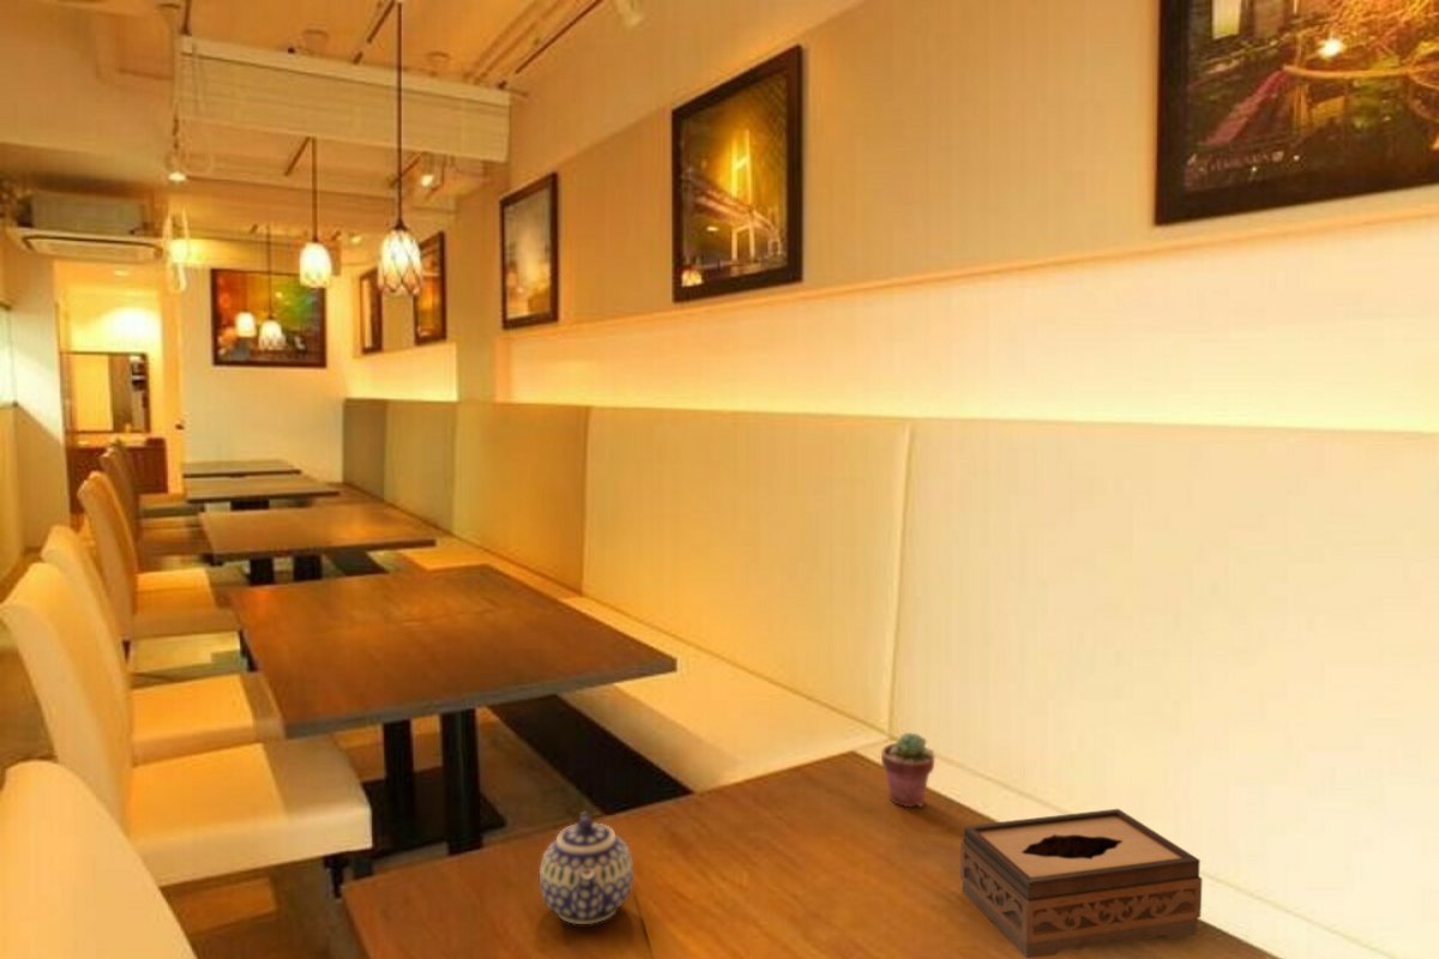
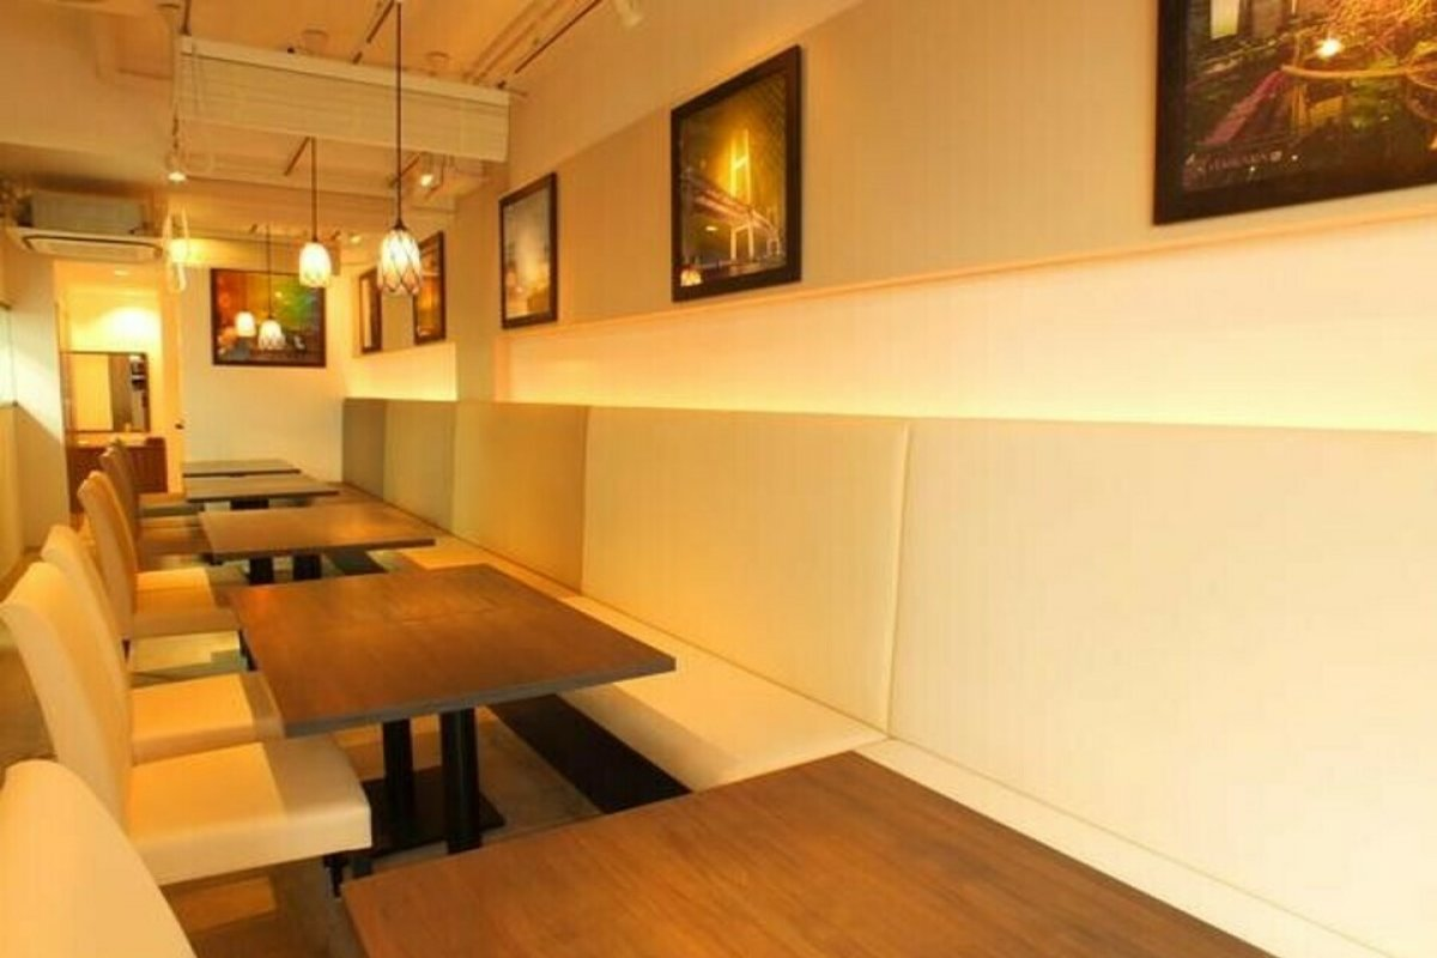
- potted succulent (908, 766)
- teapot (586, 863)
- tissue box (1076, 877)
